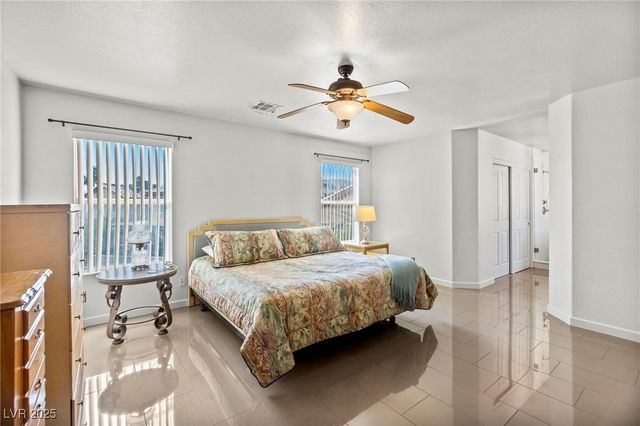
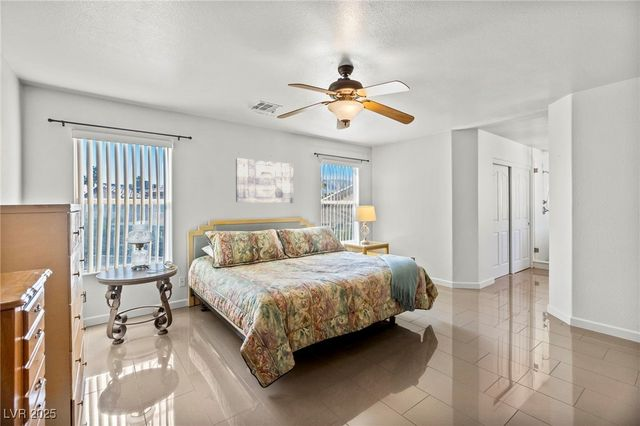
+ wall art (266, 182)
